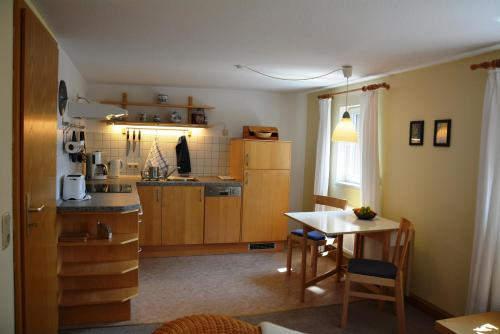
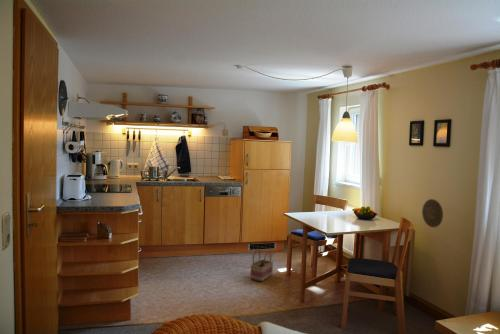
+ decorative plate (431, 213)
+ basket (261, 263)
